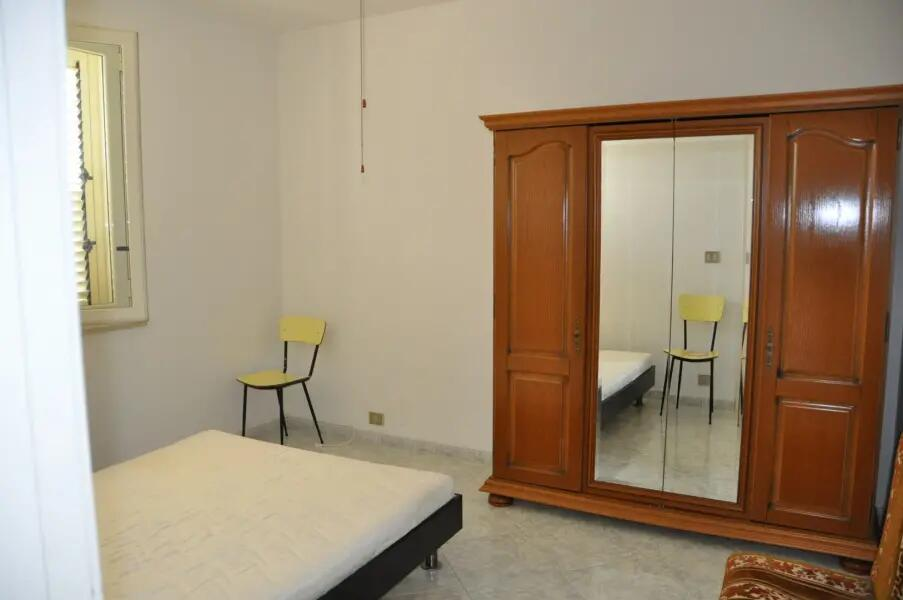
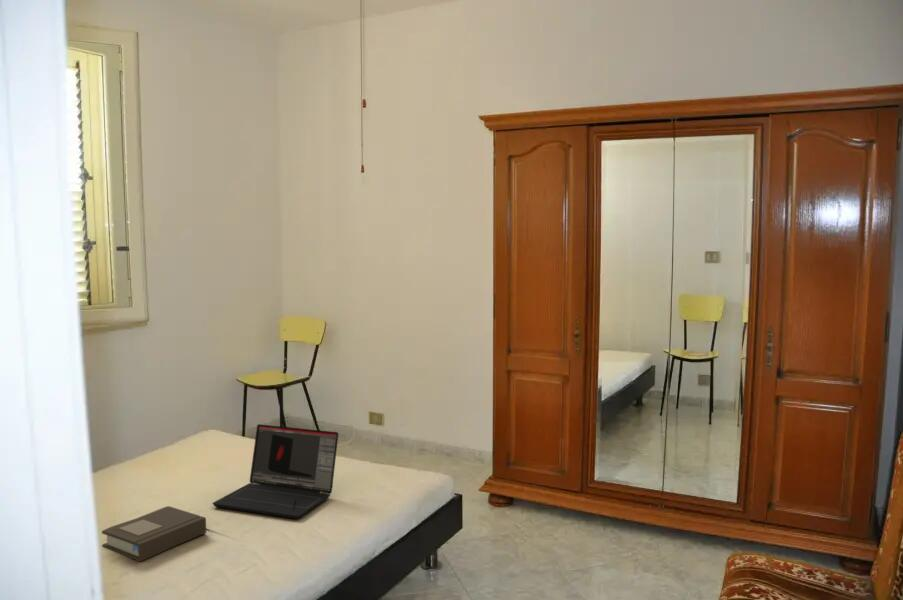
+ laptop (277, 468)
+ book (155, 531)
